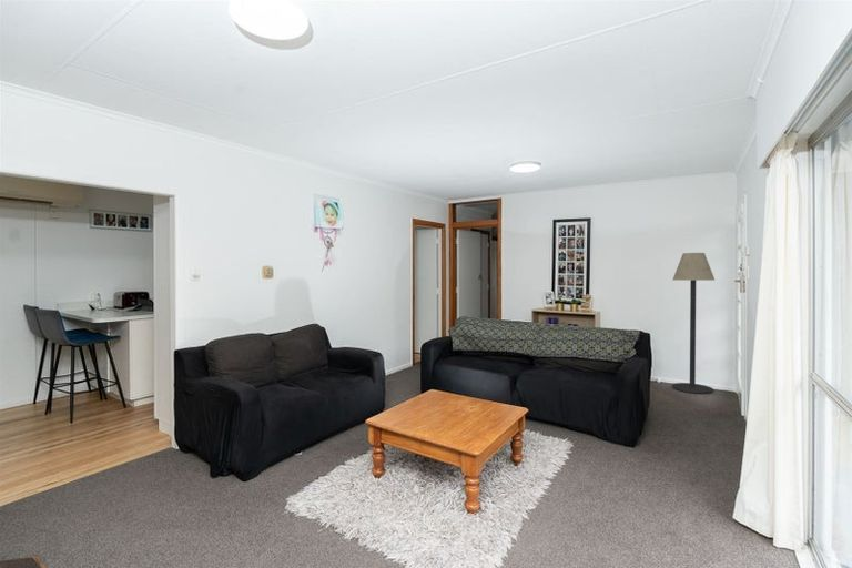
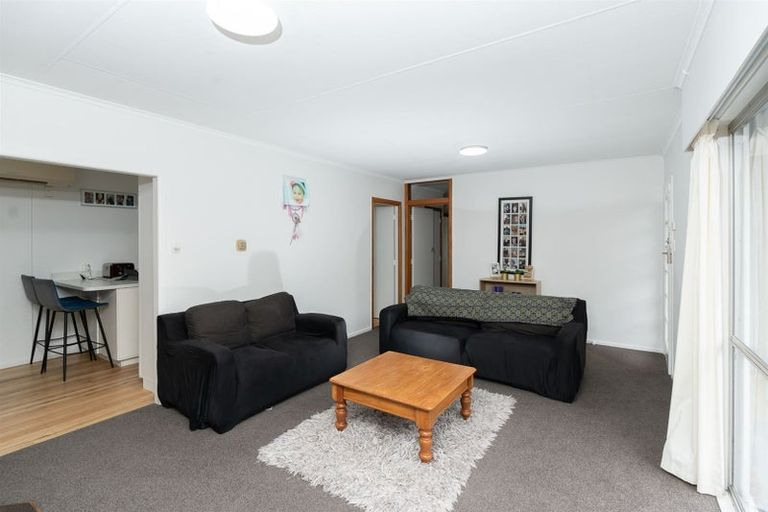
- floor lamp (692, 321)
